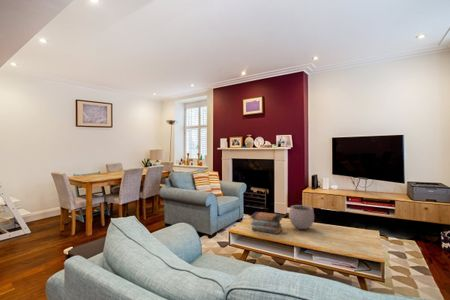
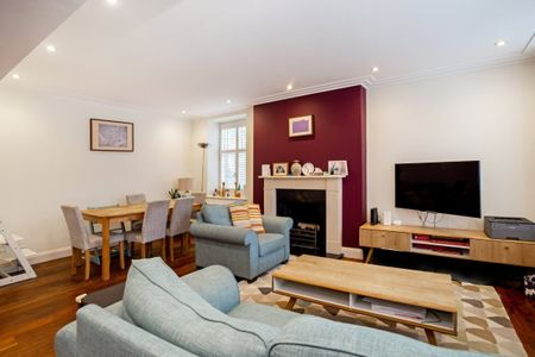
- book stack (266, 222)
- plant pot (301, 213)
